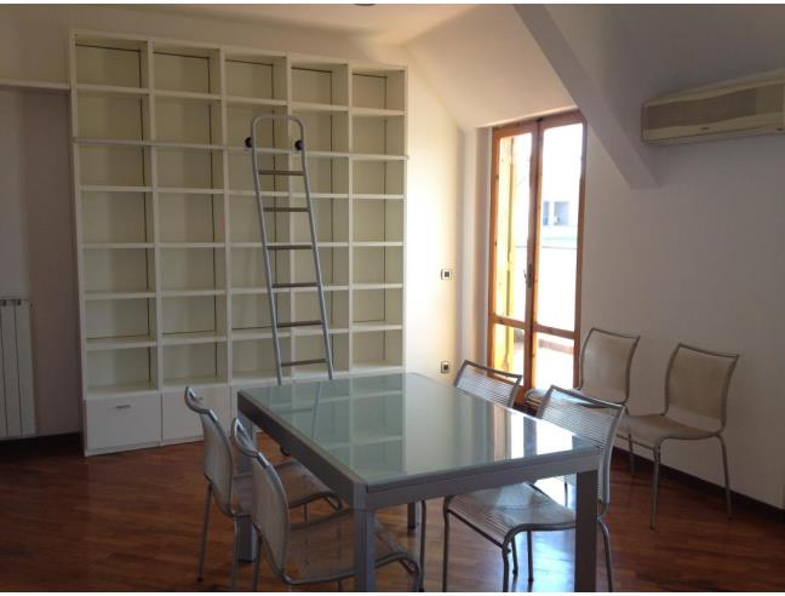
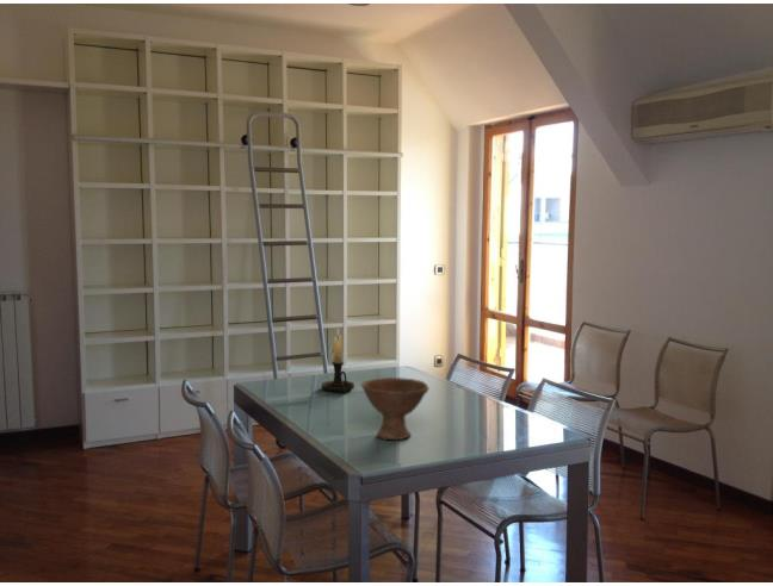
+ bowl (392, 407)
+ candle holder (339, 359)
